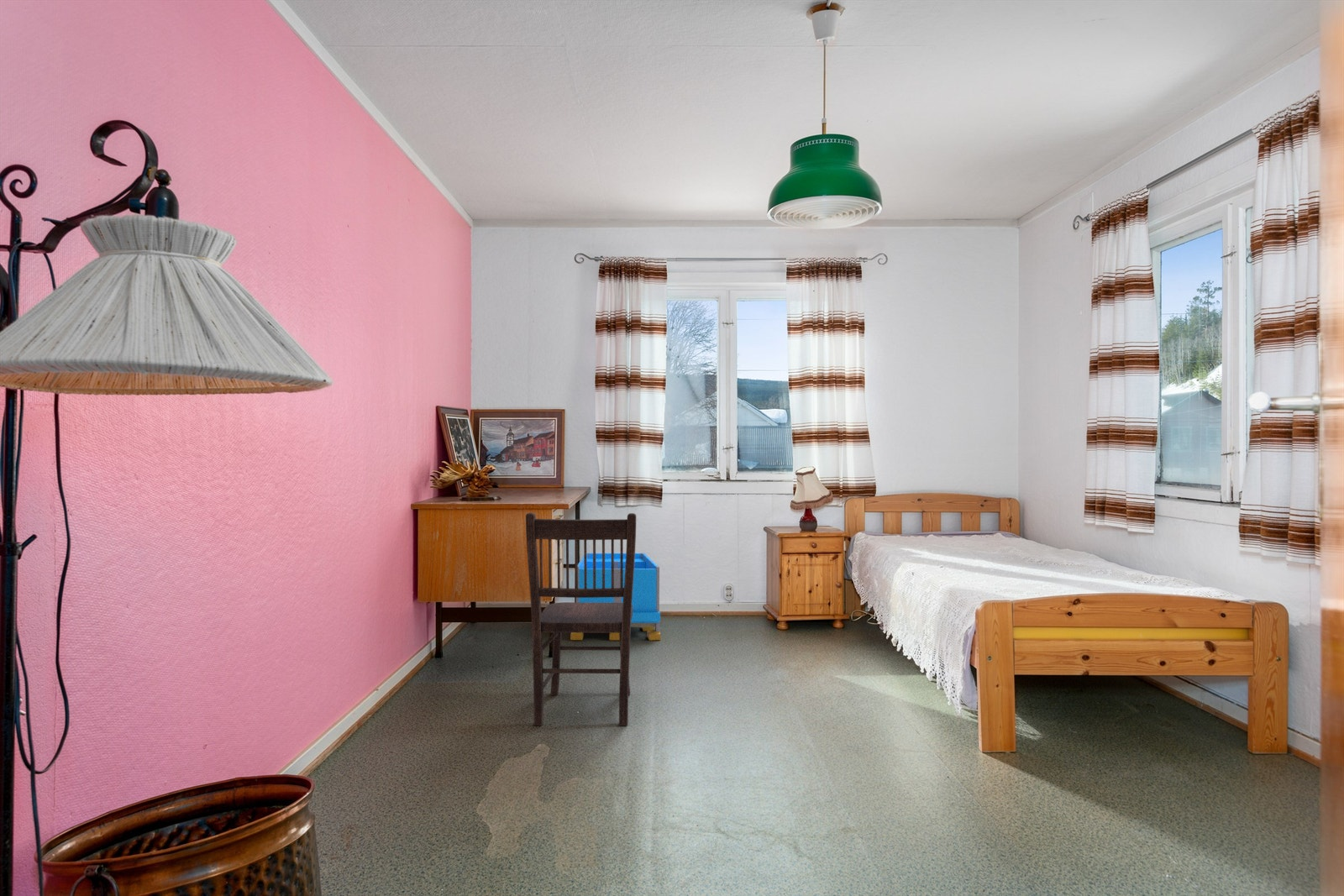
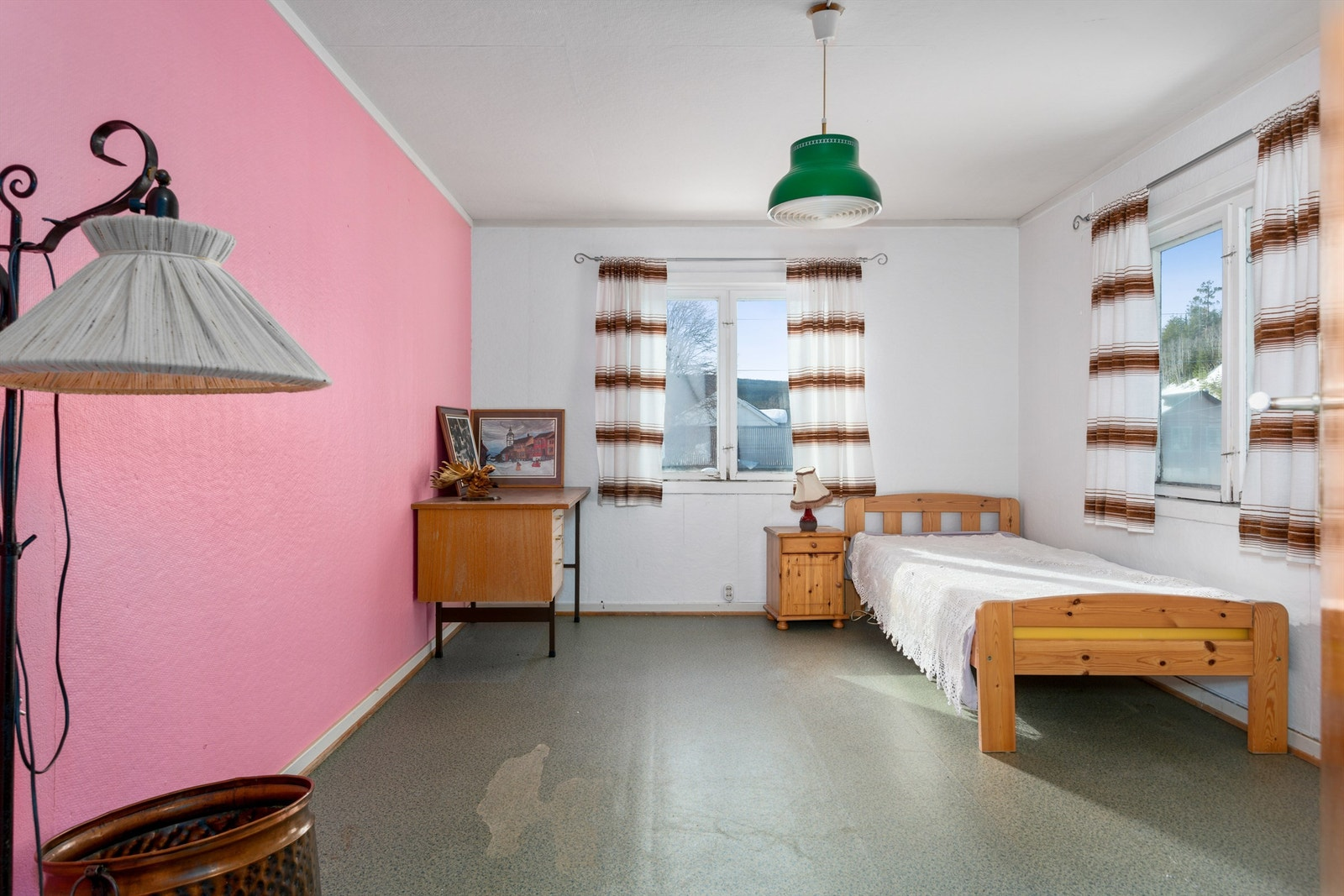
- storage bin (618, 597)
- chair (585, 610)
